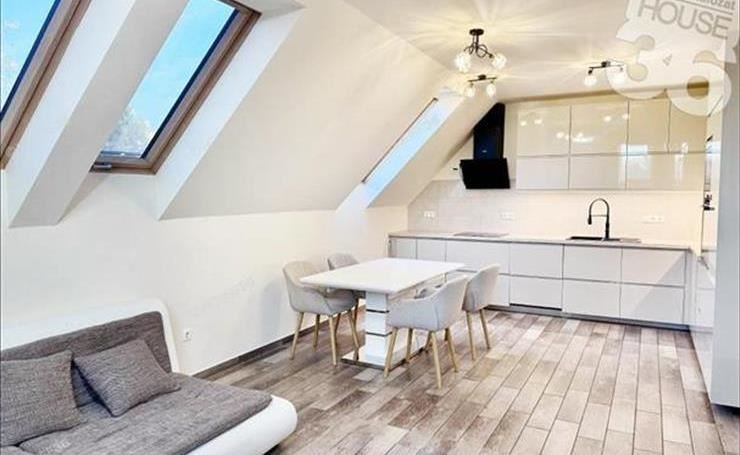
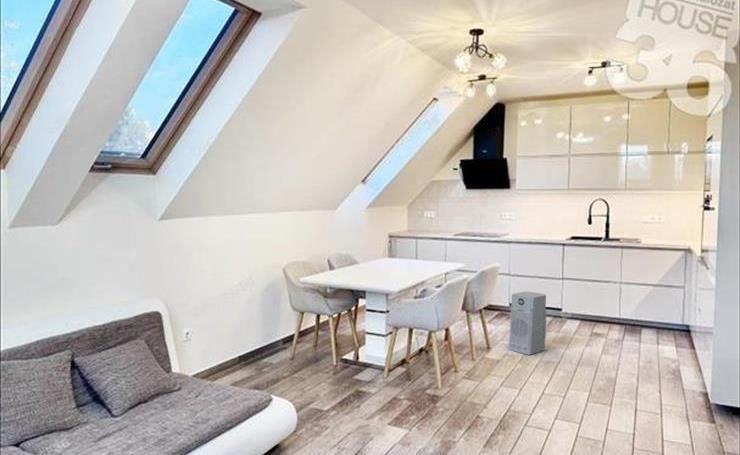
+ air purifier (528, 321)
